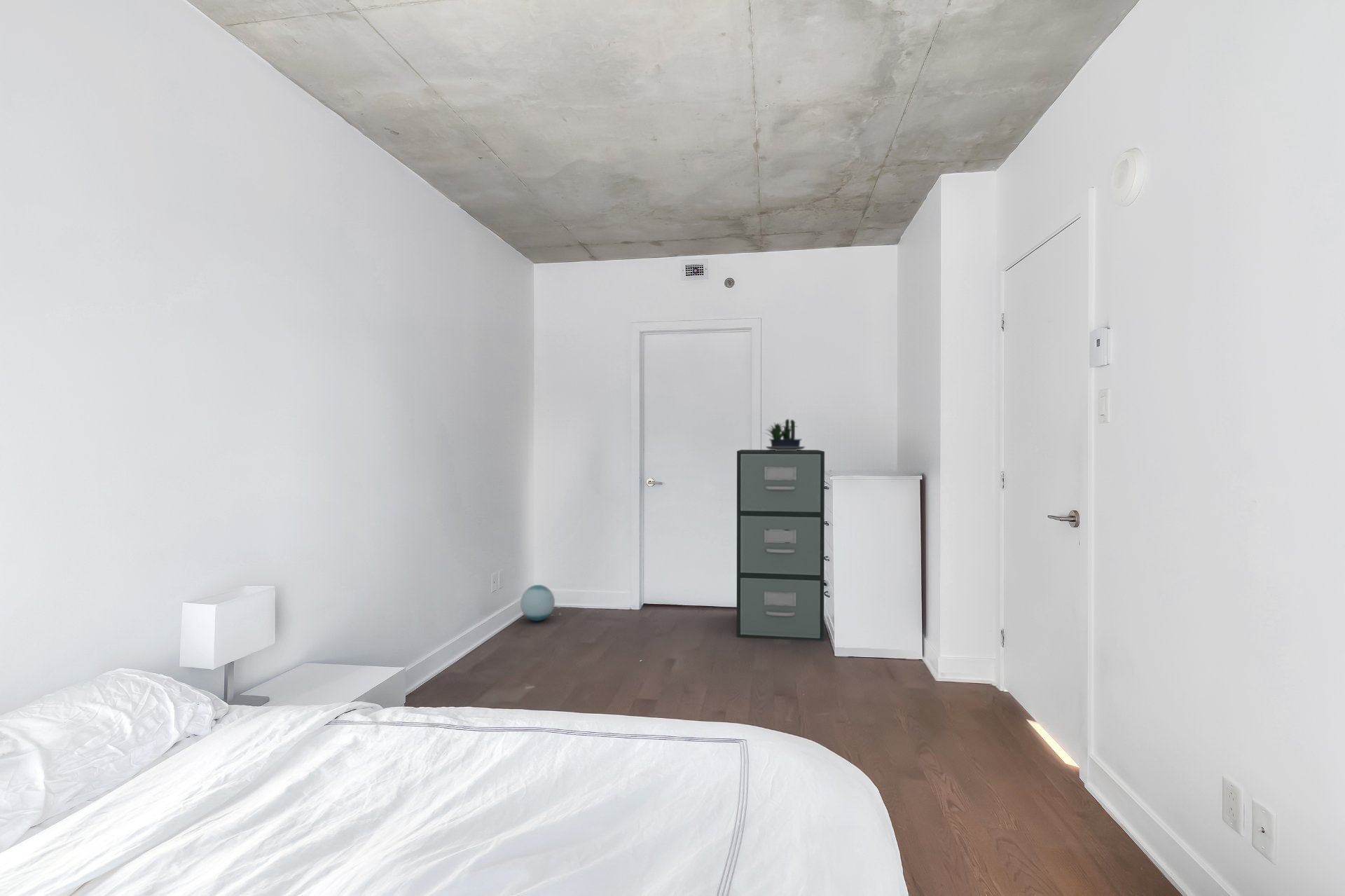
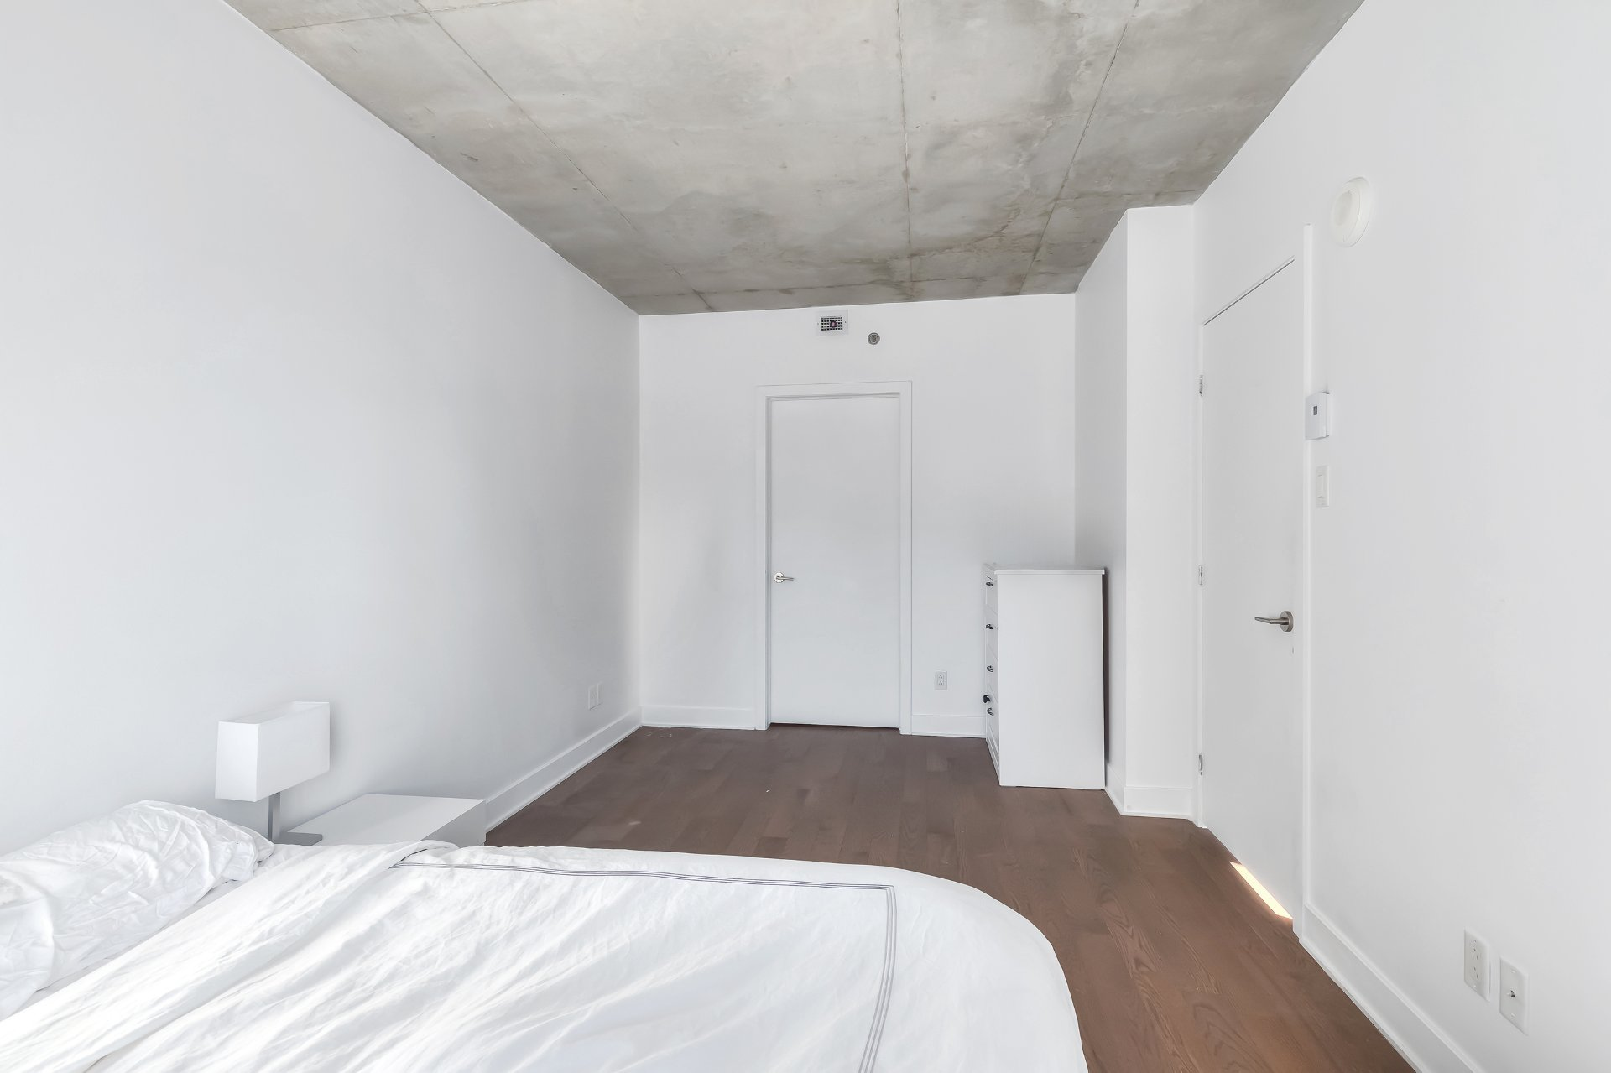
- potted plant (783, 434)
- filing cabinet (779, 539)
- ball (537, 602)
